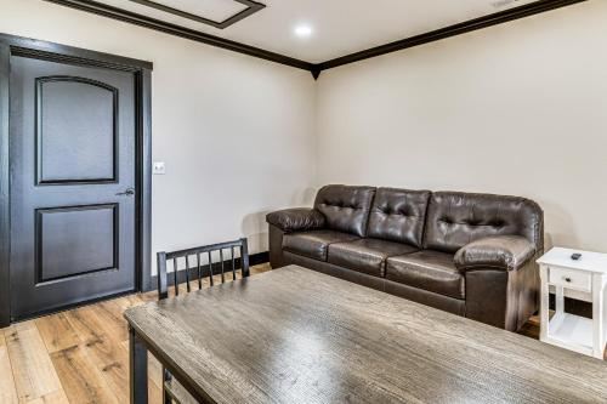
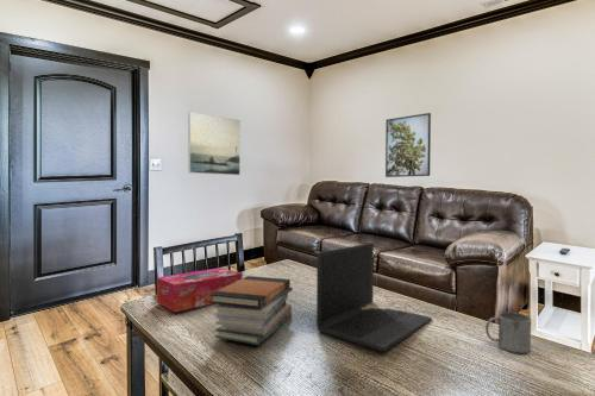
+ laptop (371, 288)
+ mug (507, 331)
+ tissue box (200, 287)
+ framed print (407, 146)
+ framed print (215, 145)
+ book stack (253, 307)
